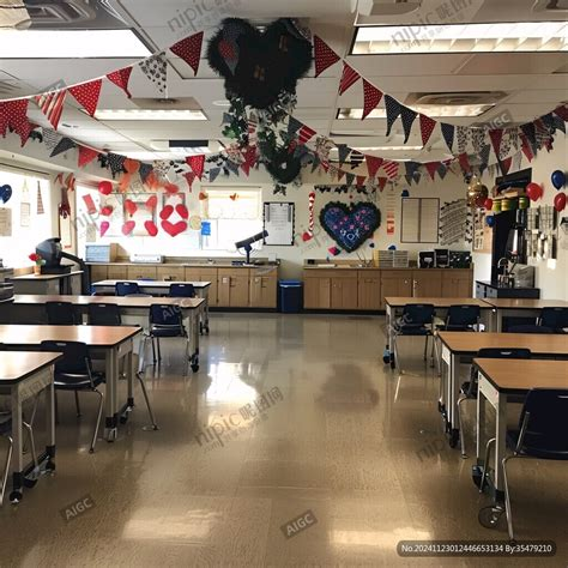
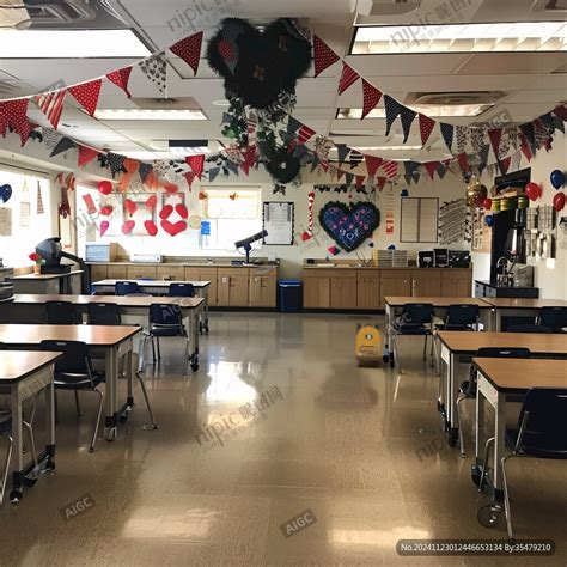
+ backpack (367, 345)
